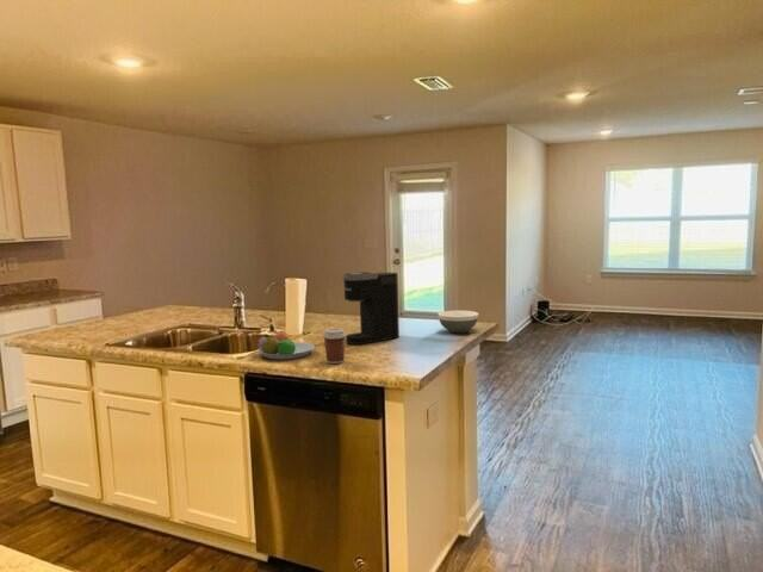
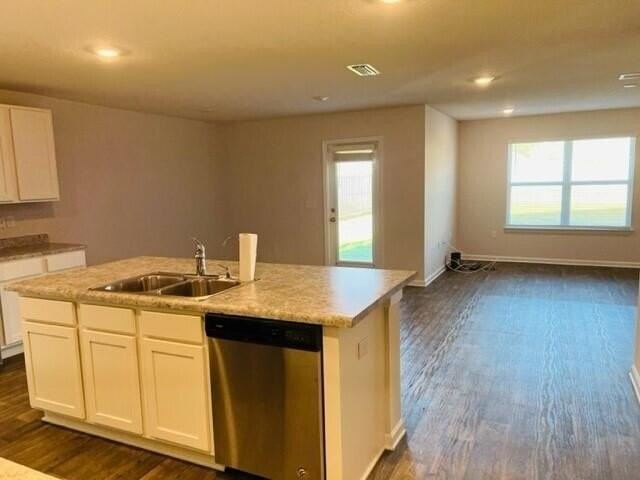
- fruit bowl (285, 342)
- bowl (458, 322)
- coffee cup (335, 346)
- coffee maker (371, 305)
